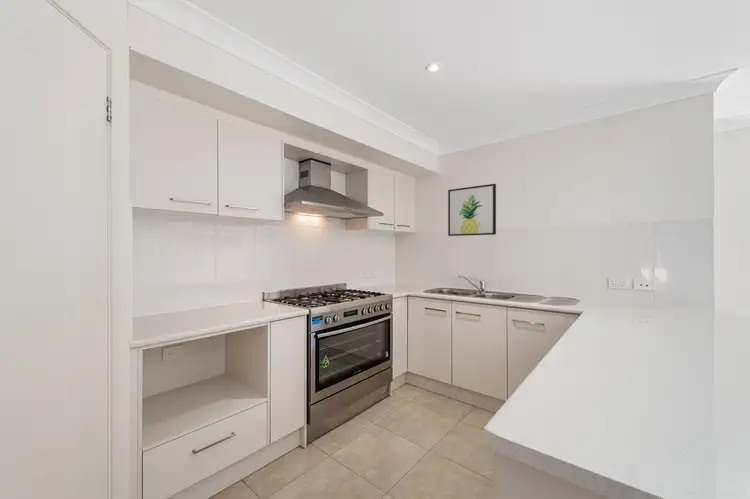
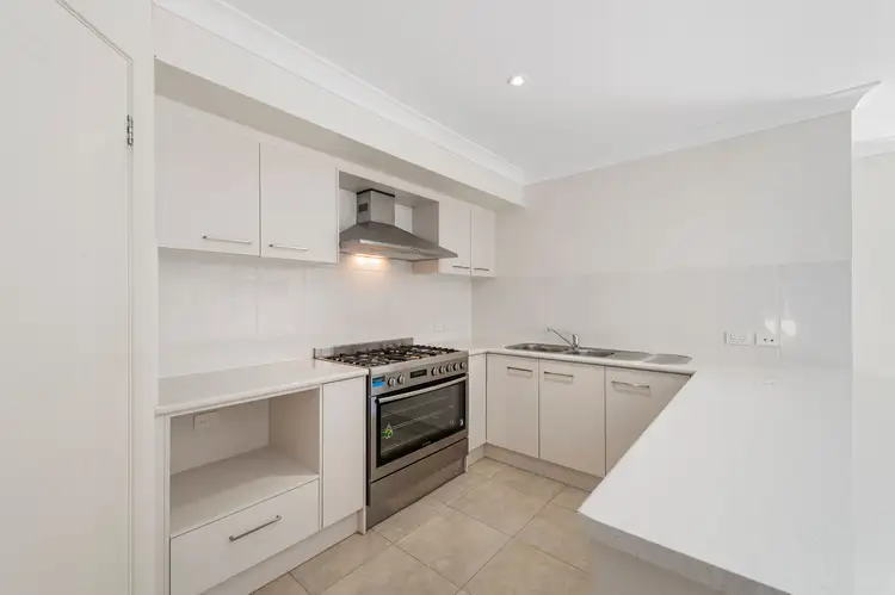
- wall art (470, 211)
